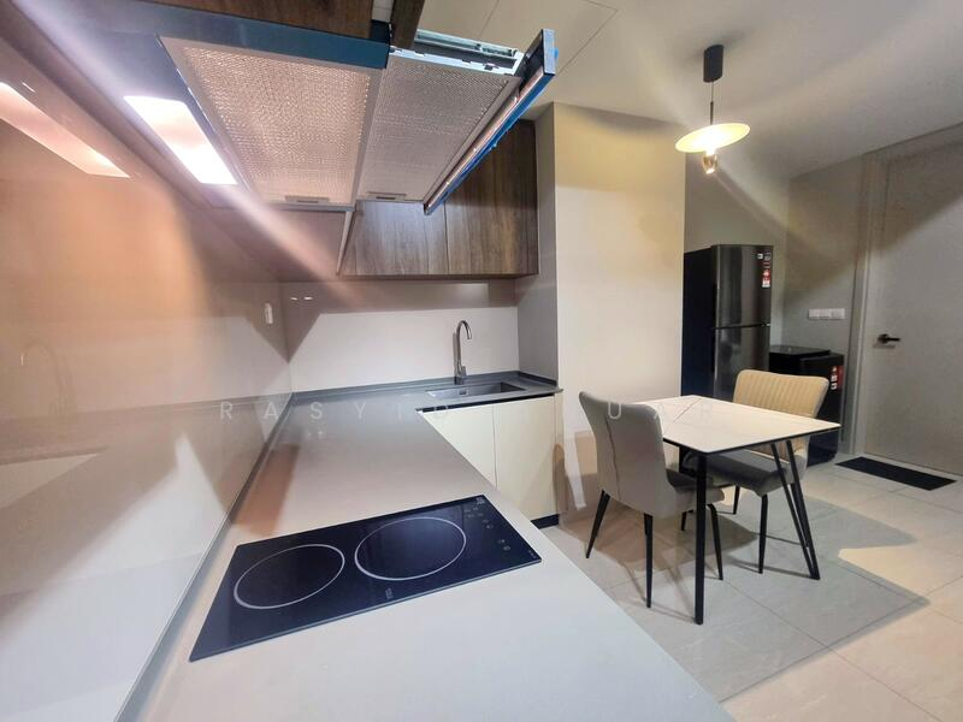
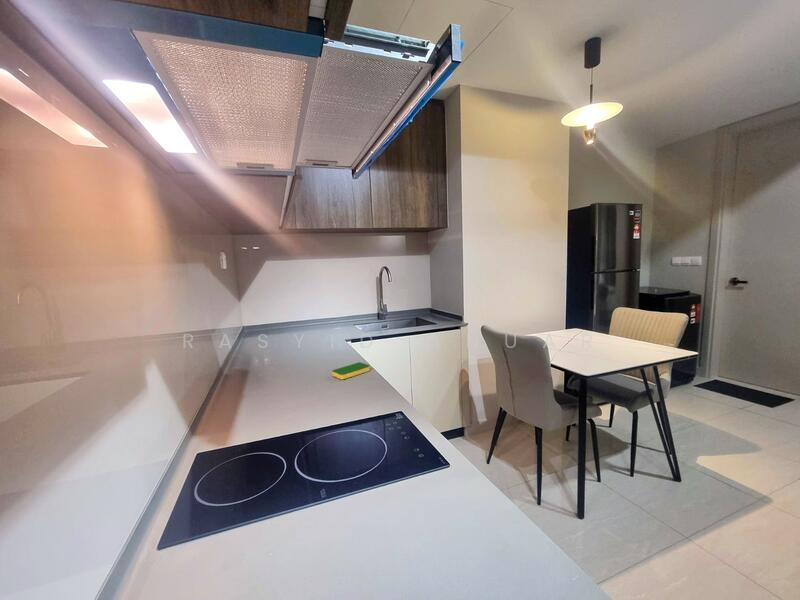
+ dish sponge (351, 370)
